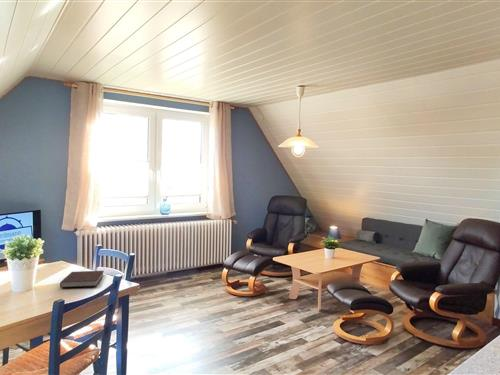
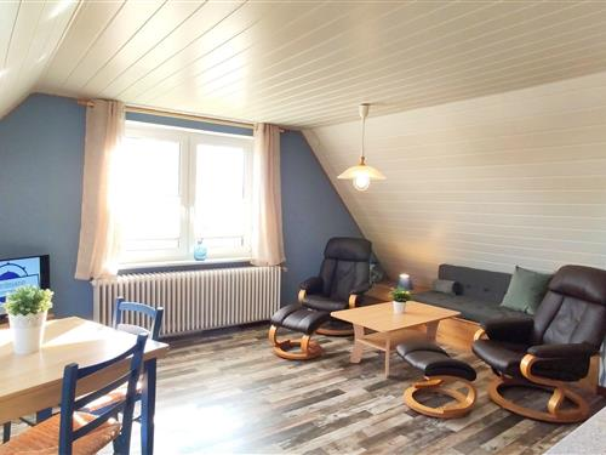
- notebook (83, 278)
